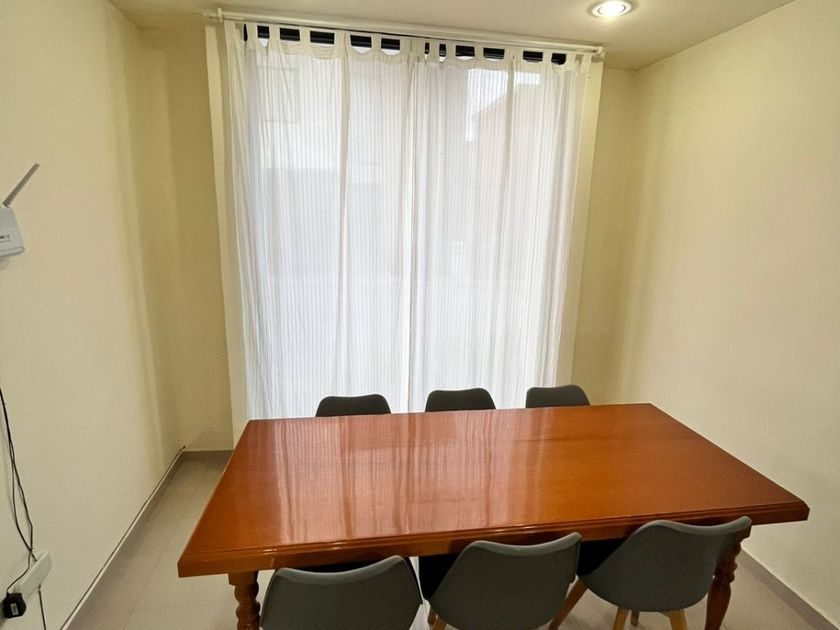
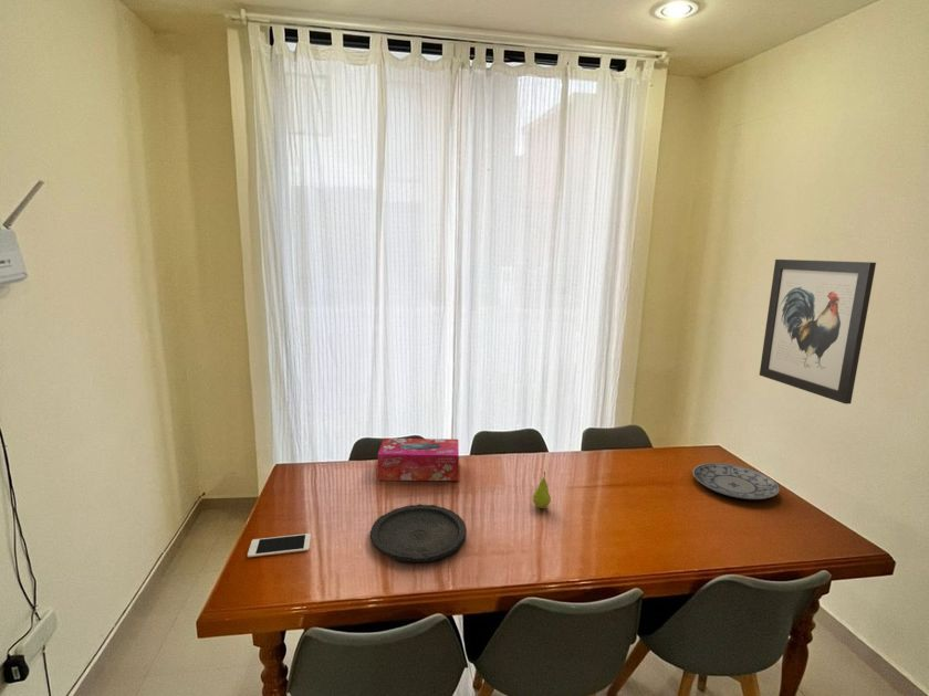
+ plate (418, 531)
+ fruit (542, 491)
+ cell phone (280, 545)
+ wall art (810, 326)
+ tissue box (419, 458)
+ plate (733, 483)
